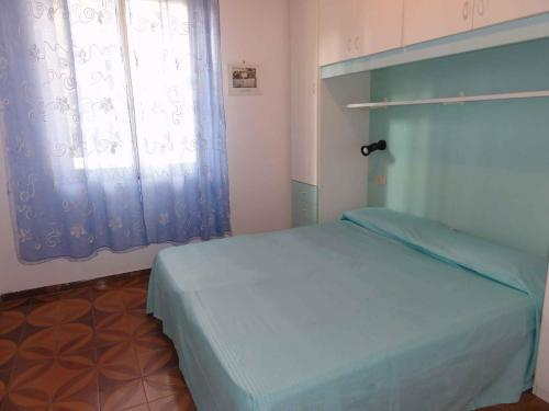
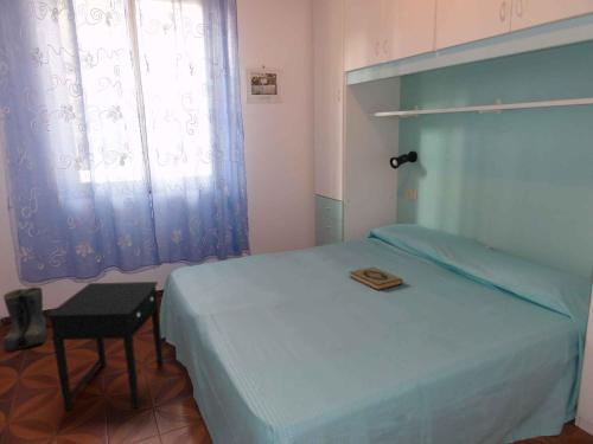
+ side table (114, 337)
+ boots (23, 316)
+ hardback book (375, 277)
